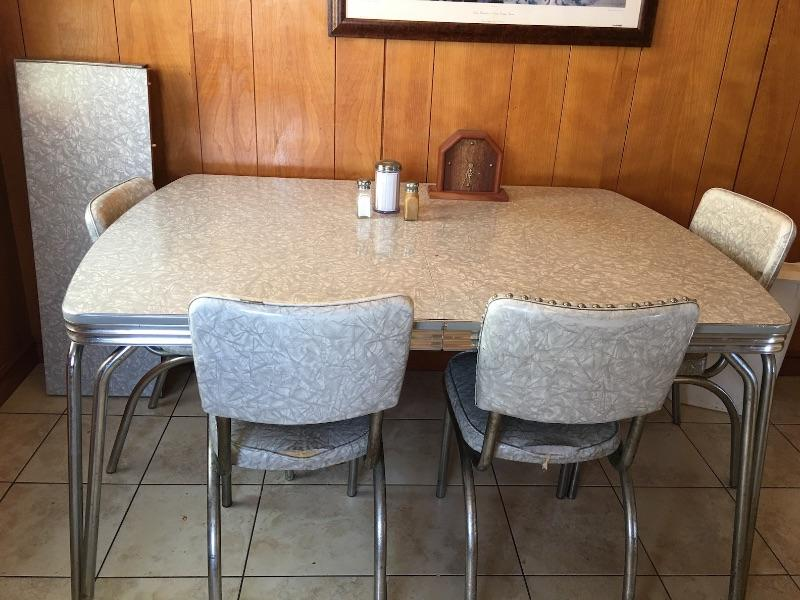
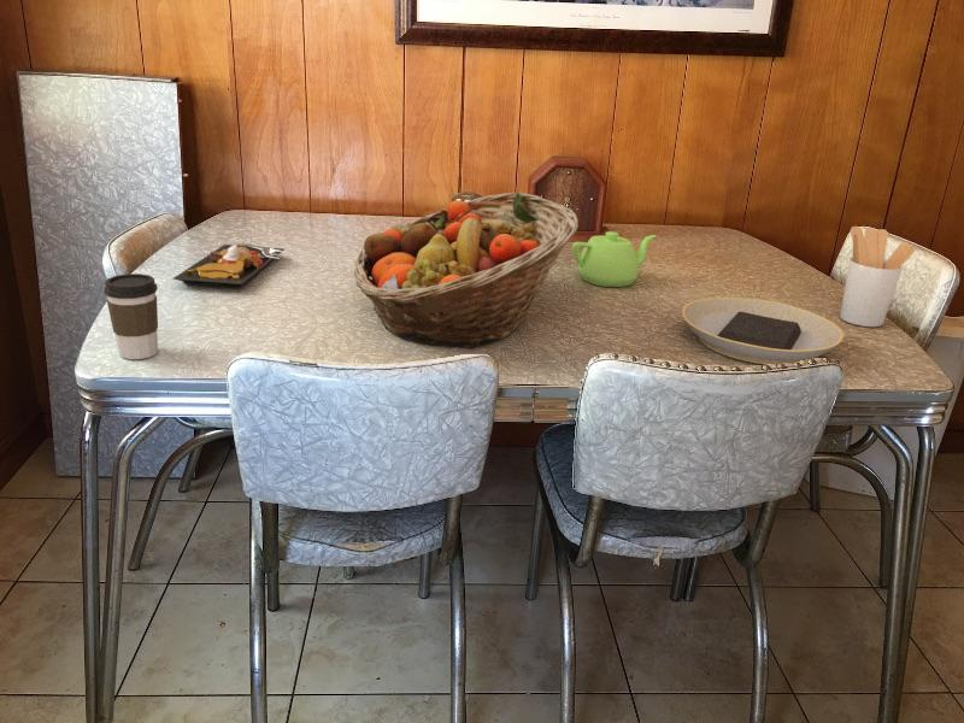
+ plate (758, 331)
+ plate (239, 257)
+ utensil holder (868, 274)
+ coffee cup (134, 317)
+ fruit basket (462, 260)
+ teapot (612, 255)
